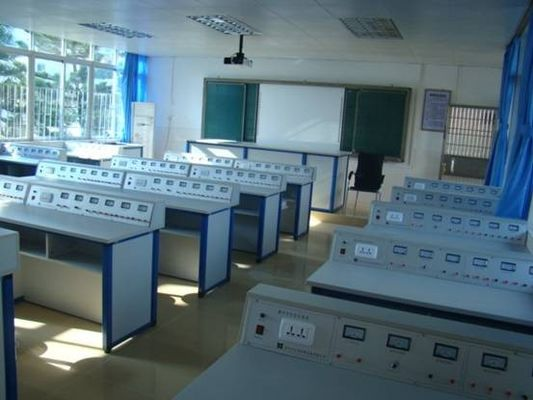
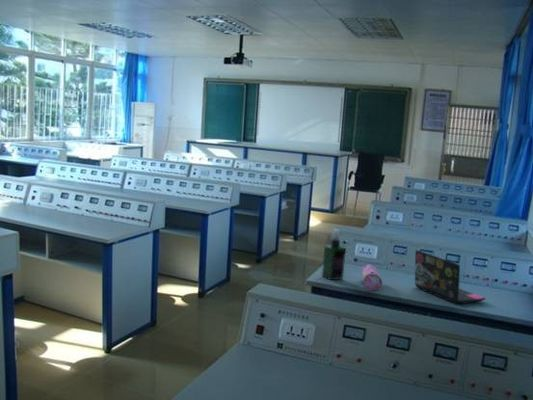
+ spray bottle (334, 254)
+ laptop (449, 275)
+ pencil case (371, 276)
